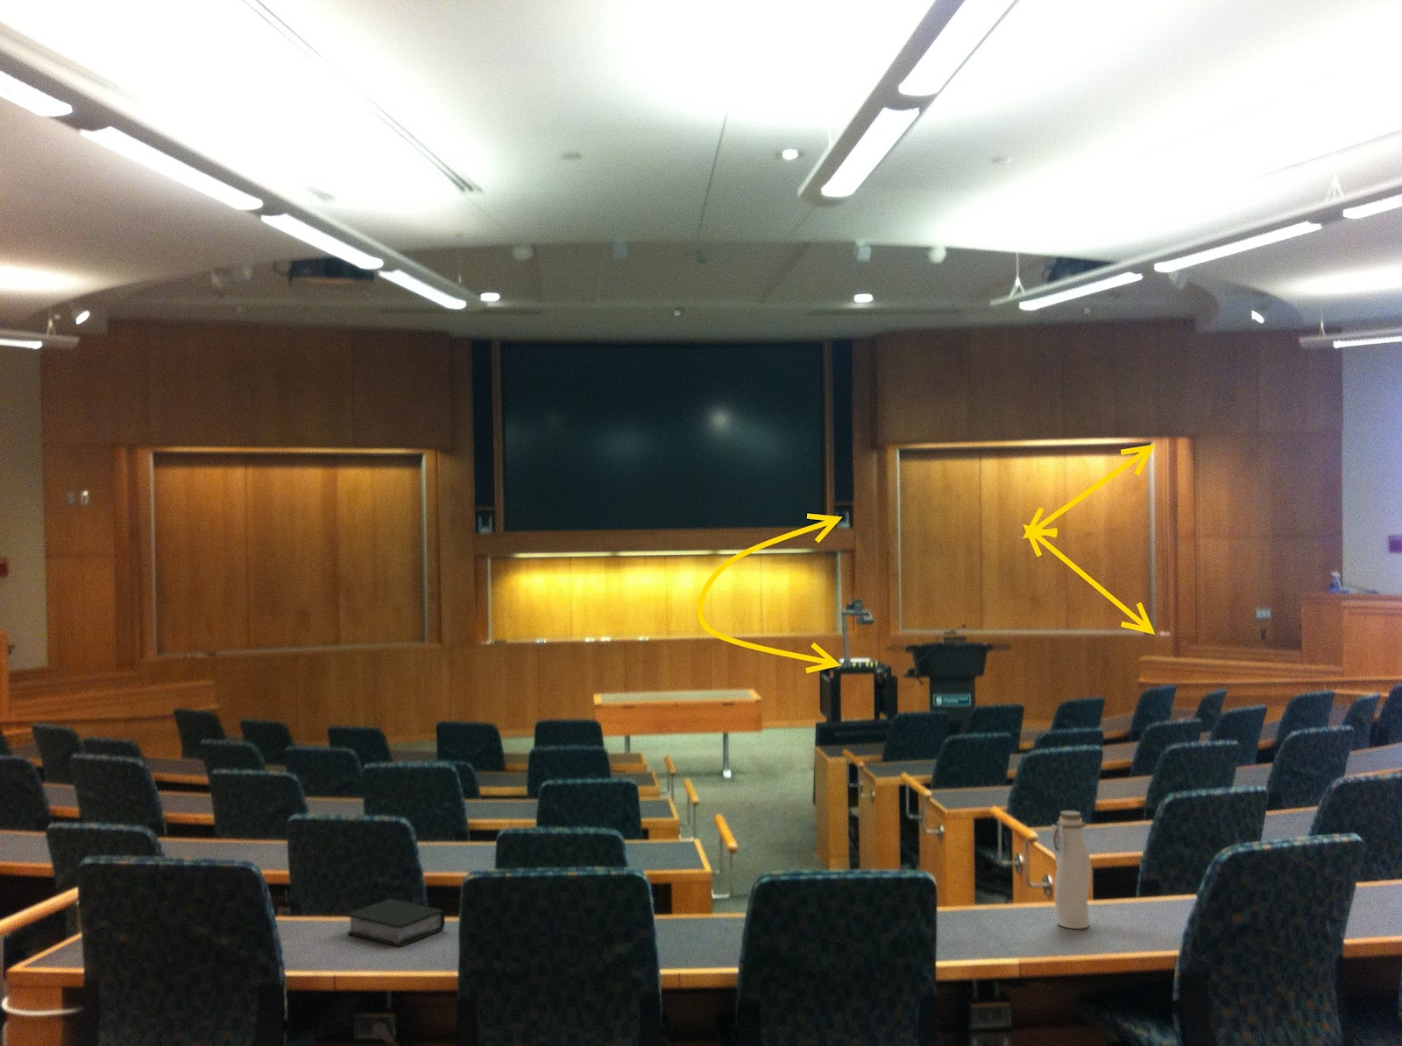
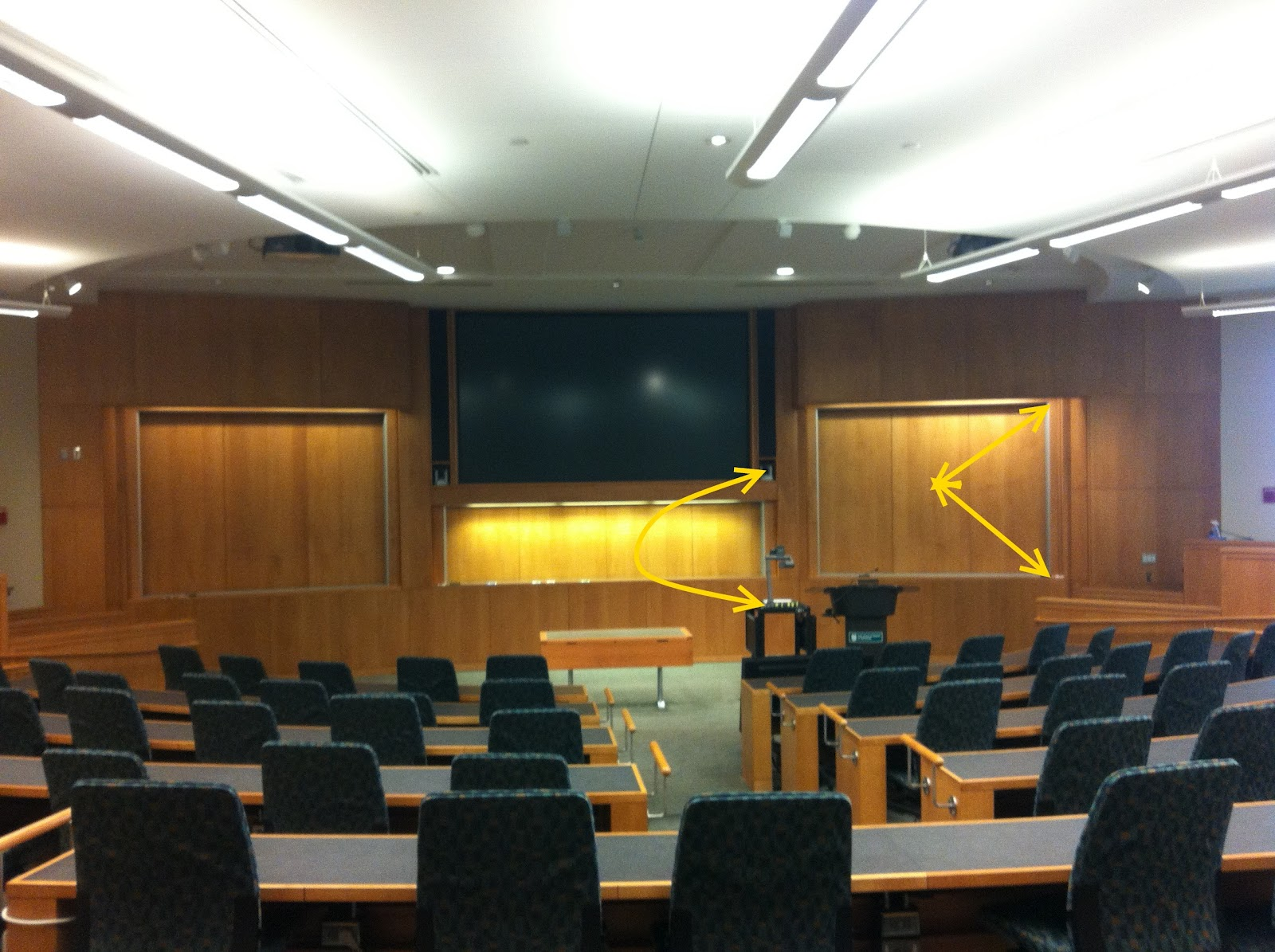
- water bottle (1070, 868)
- book (396, 921)
